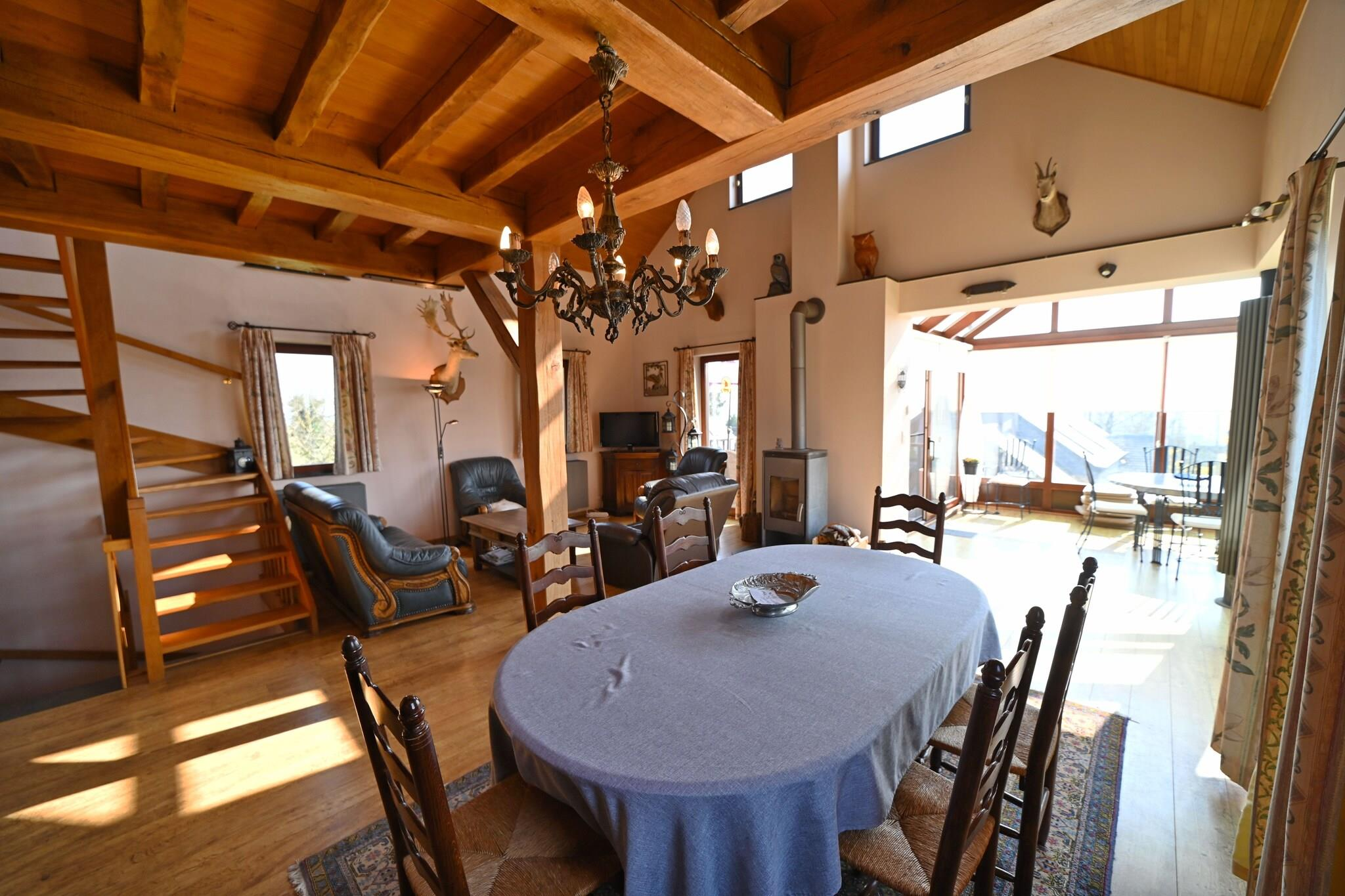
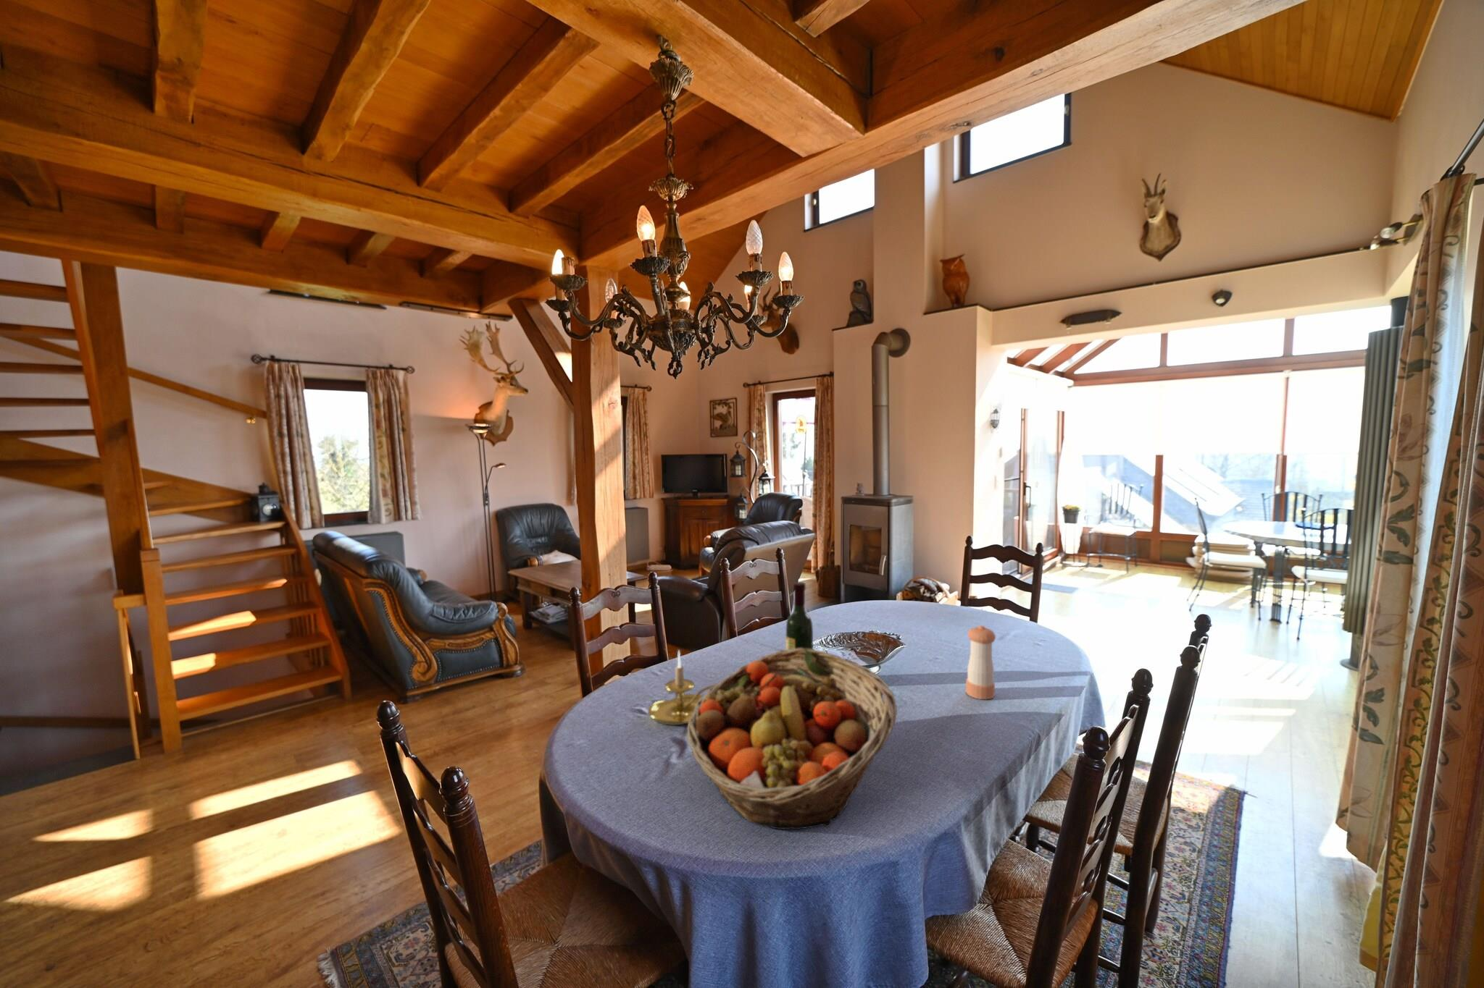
+ pepper shaker (981, 659)
+ candle holder (684, 680)
+ fruit basket (787, 728)
+ wine bottle (799, 633)
